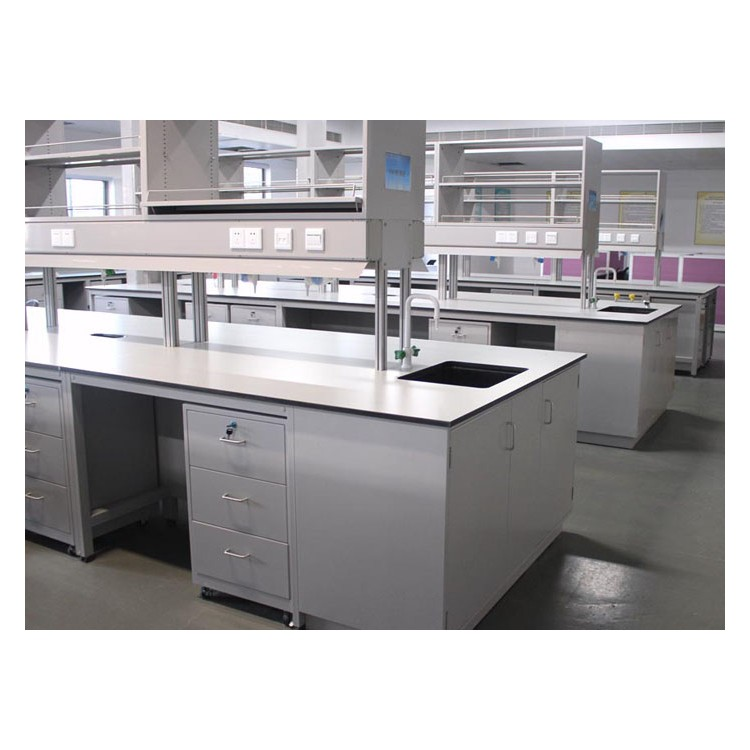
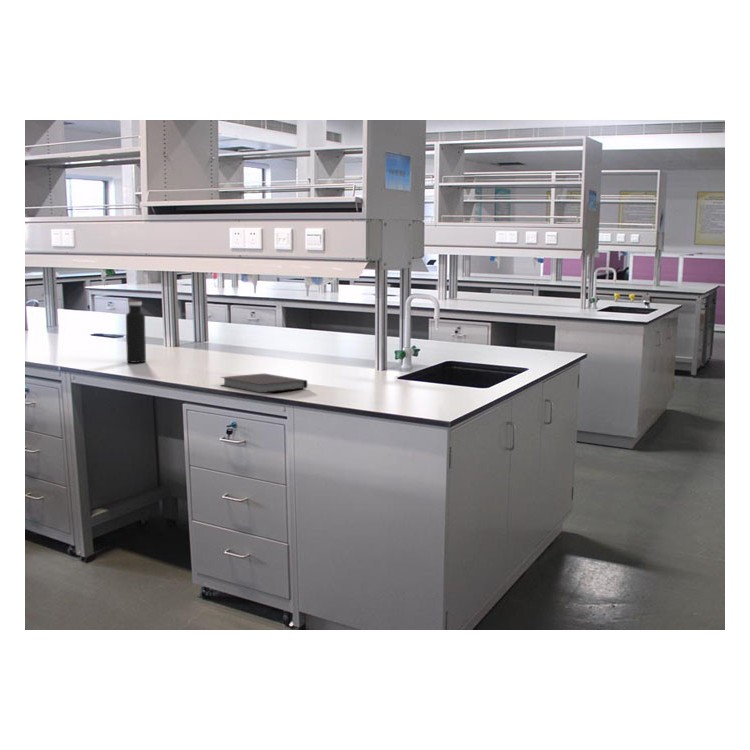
+ water bottle (135, 331)
+ notebook (263, 382)
